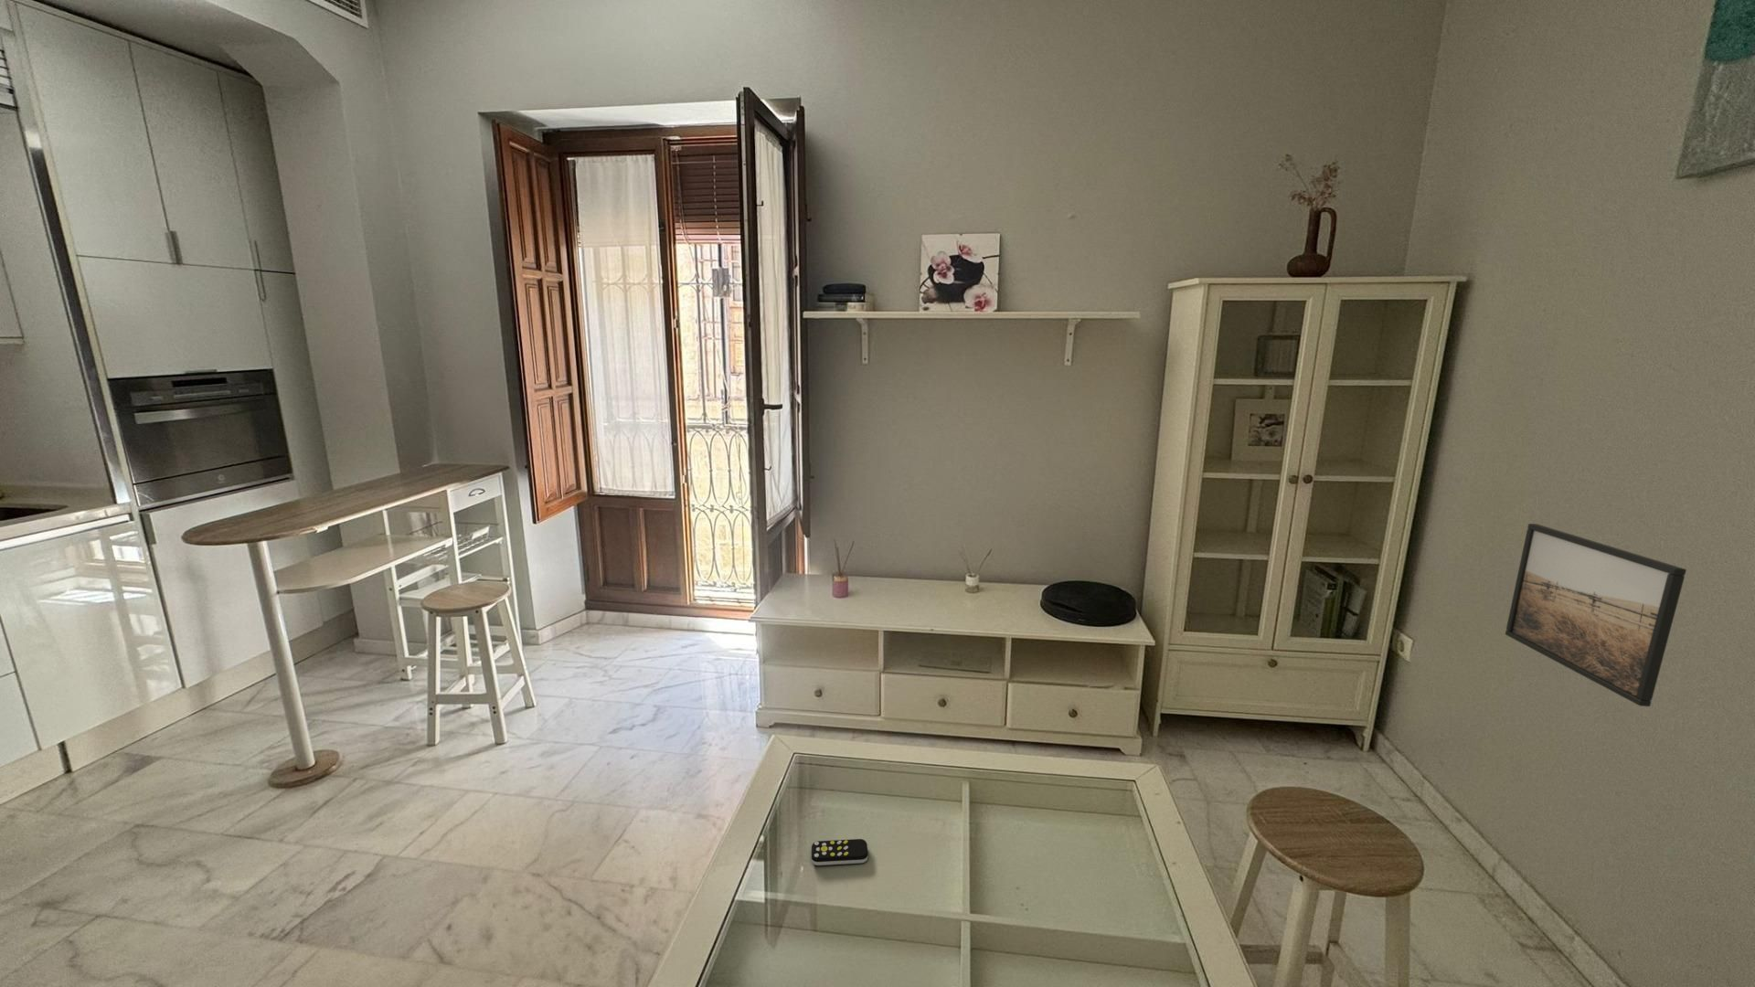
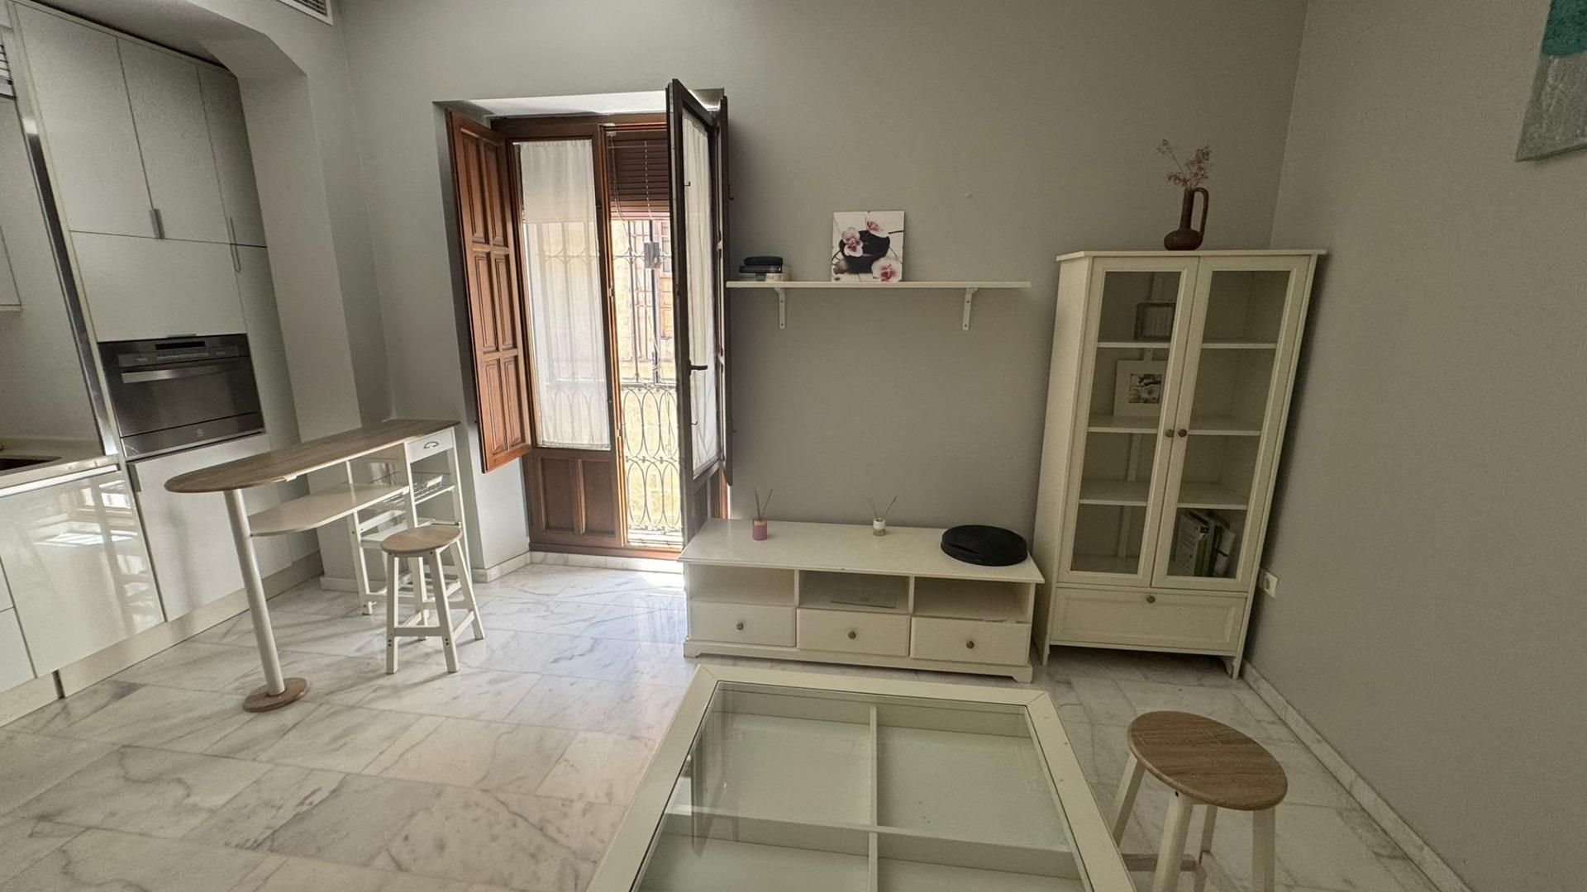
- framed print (1583, 606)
- remote control (839, 851)
